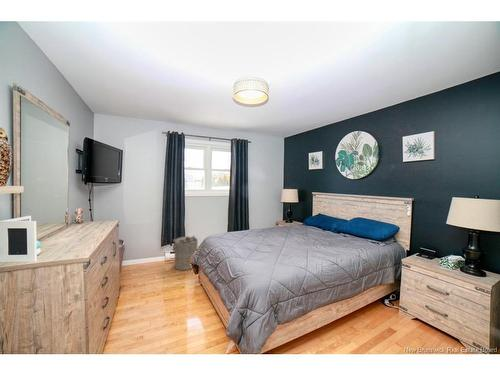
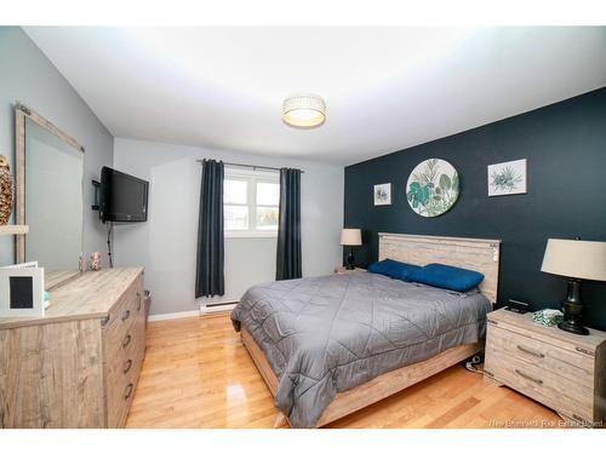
- laundry hamper (185, 251)
